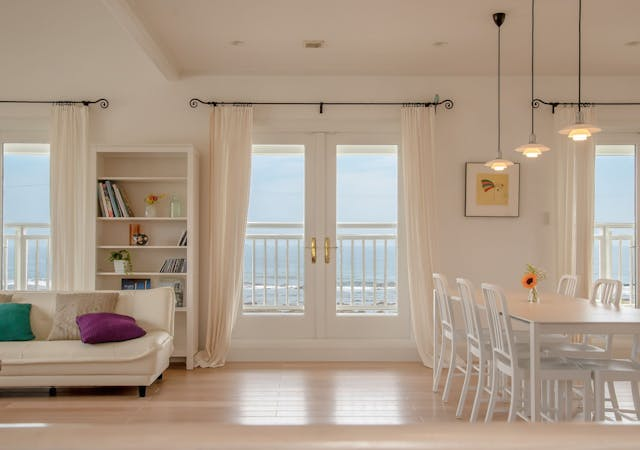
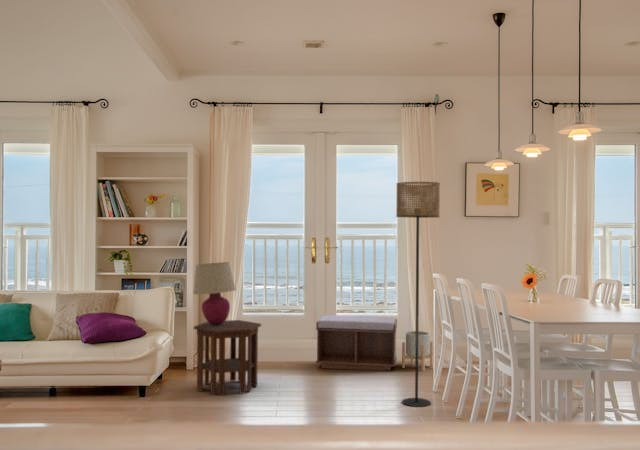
+ table lamp (217, 293)
+ floor lamp (417, 292)
+ side table (230, 356)
+ bench (357, 341)
+ planter (418, 350)
